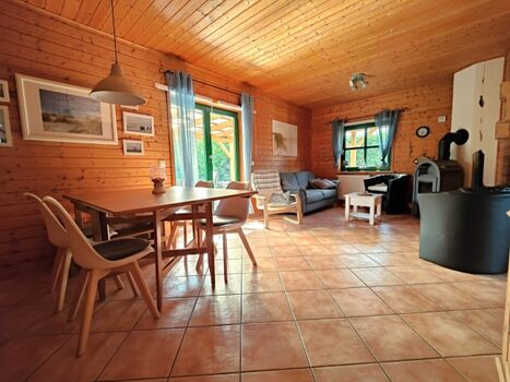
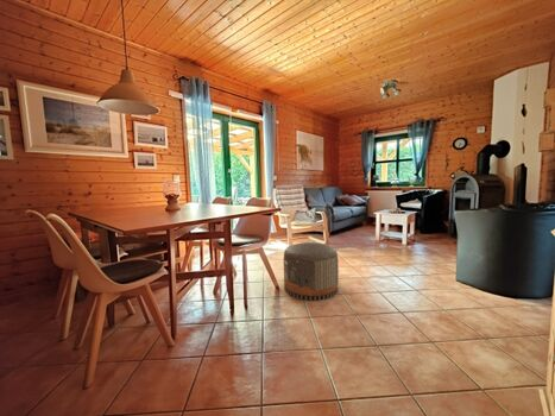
+ pouf (310, 266)
